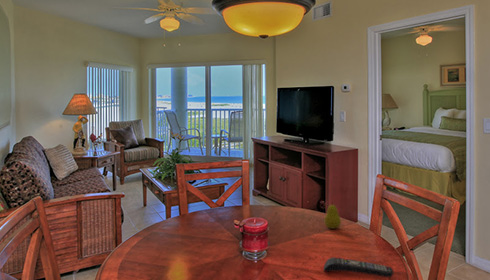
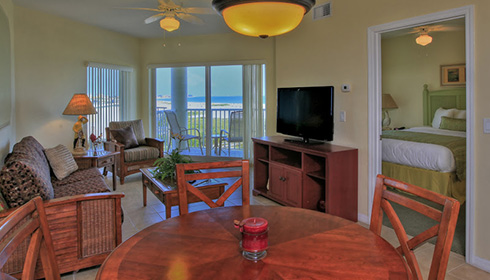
- remote control (357, 267)
- fruit (332, 214)
